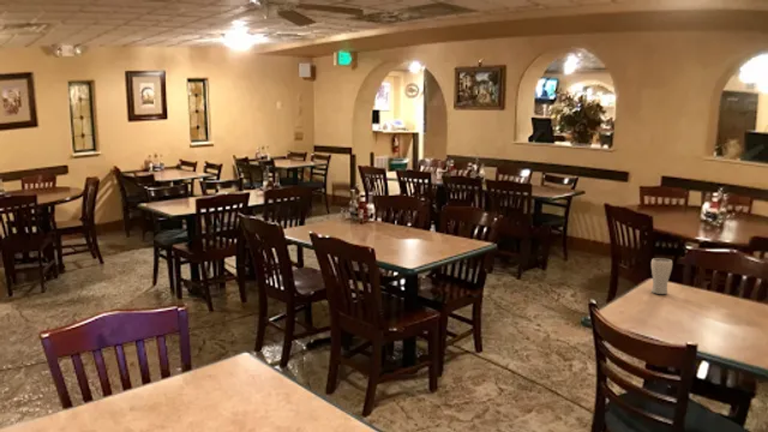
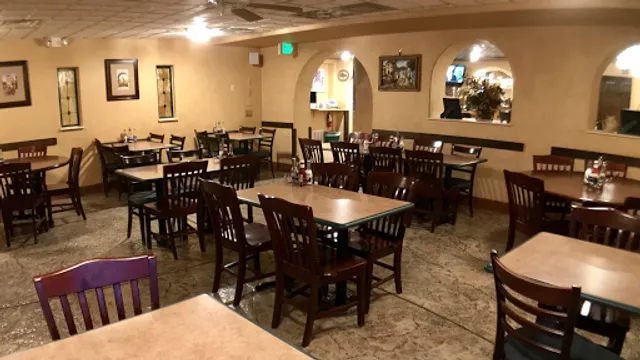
- drinking glass (660, 276)
